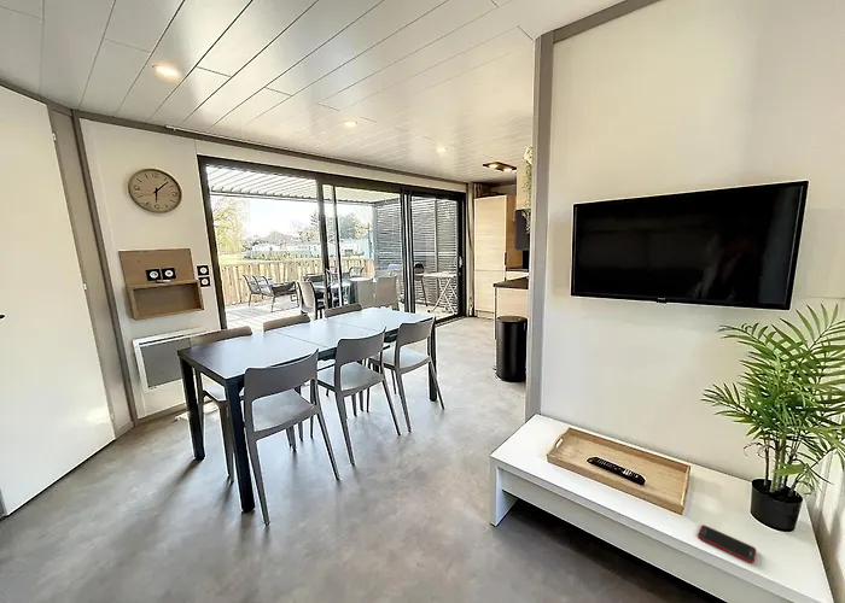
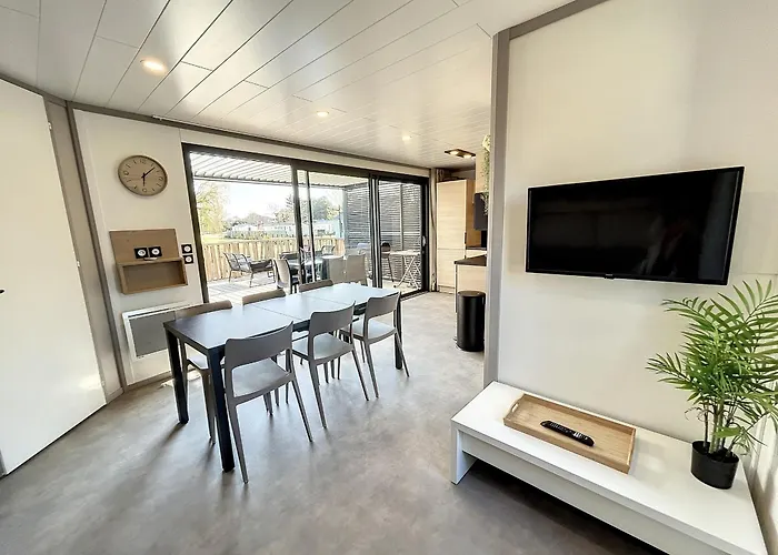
- cell phone (725, 543)
